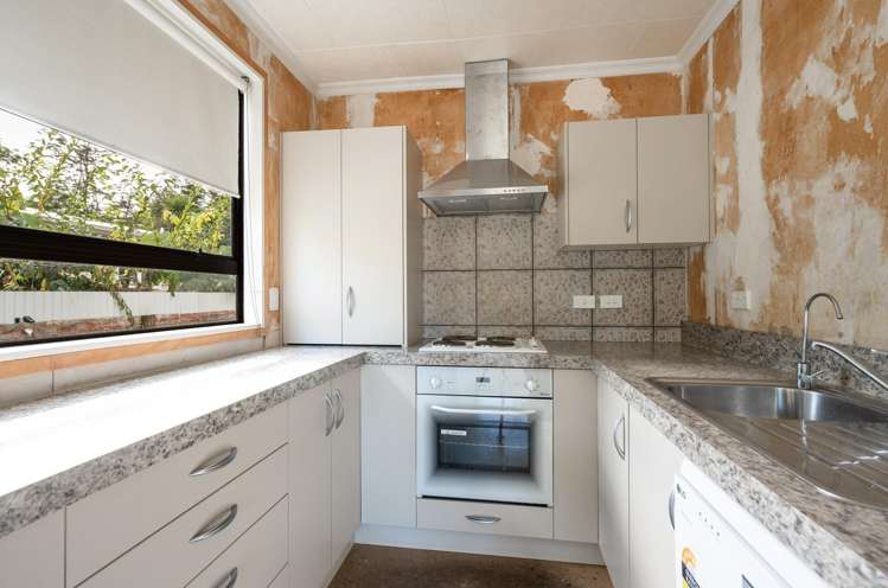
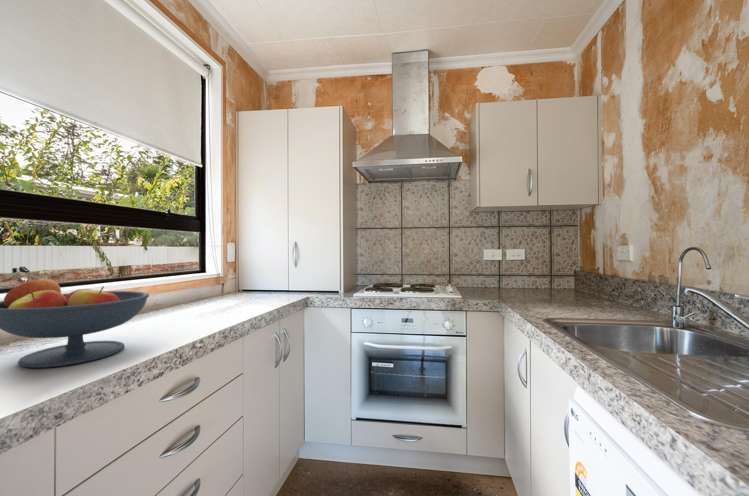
+ fruit bowl (75, 316)
